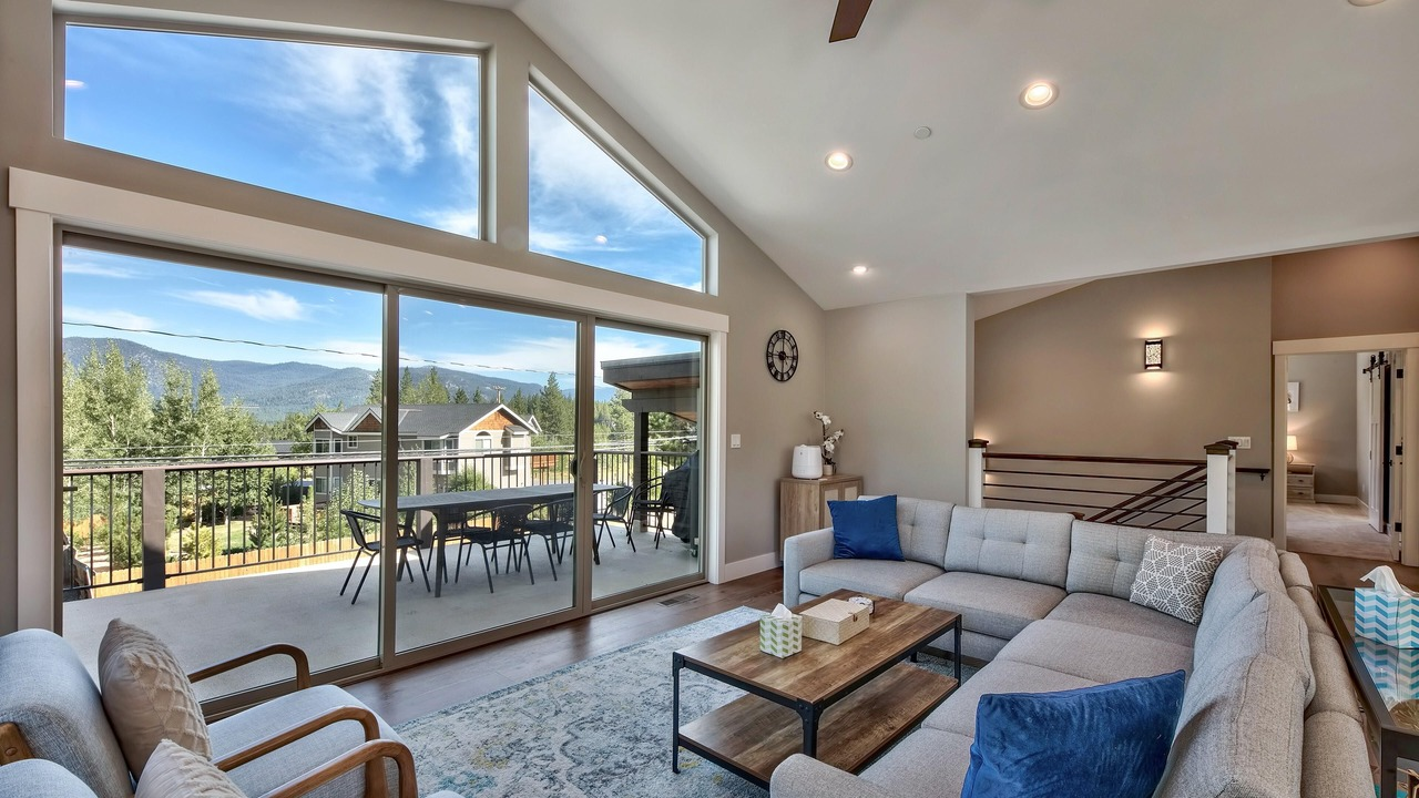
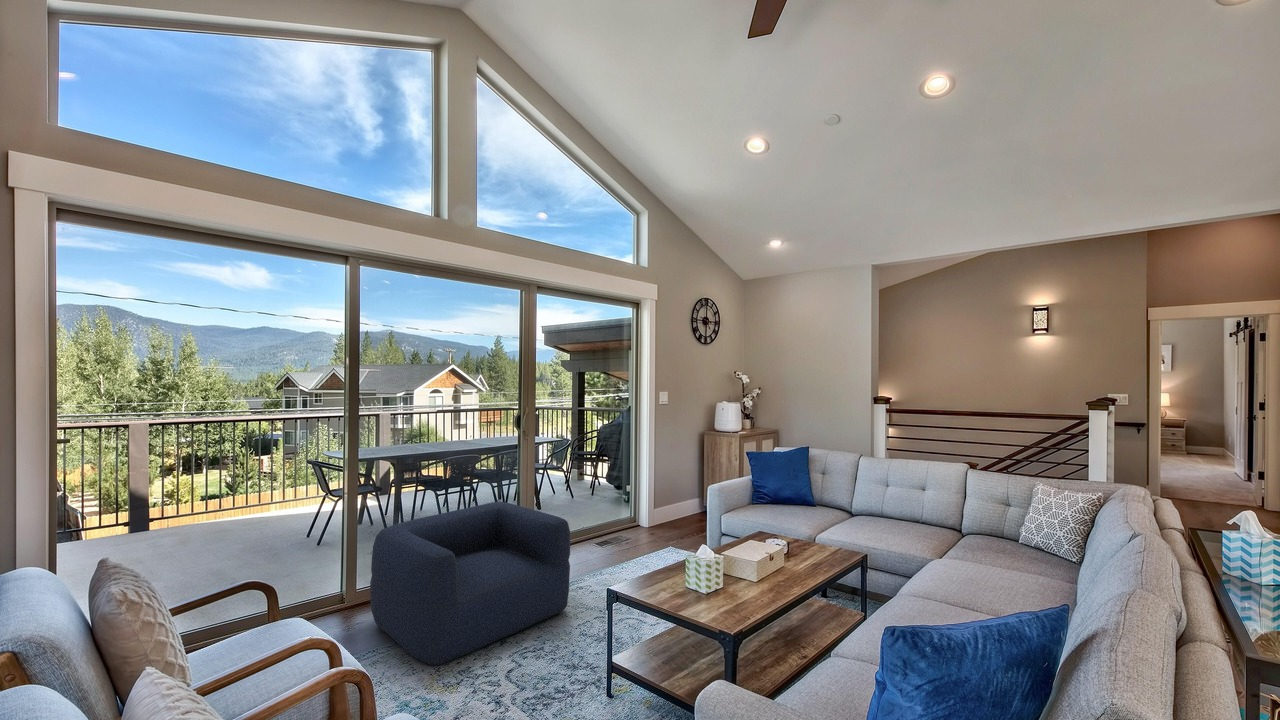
+ armchair (470, 569)
